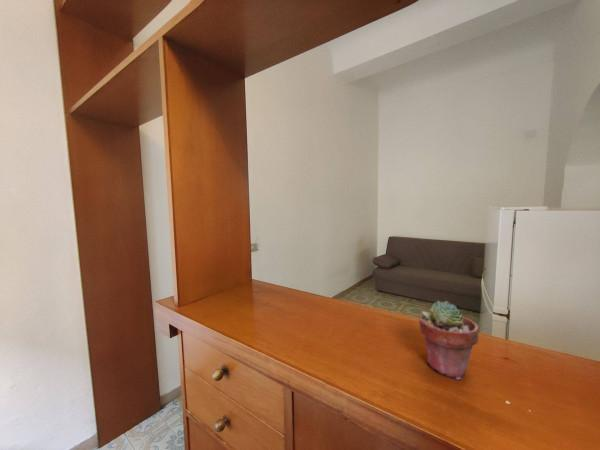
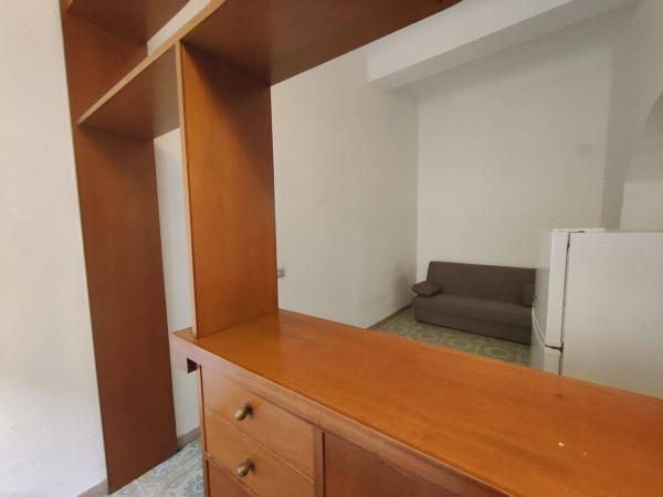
- potted succulent (446, 334)
